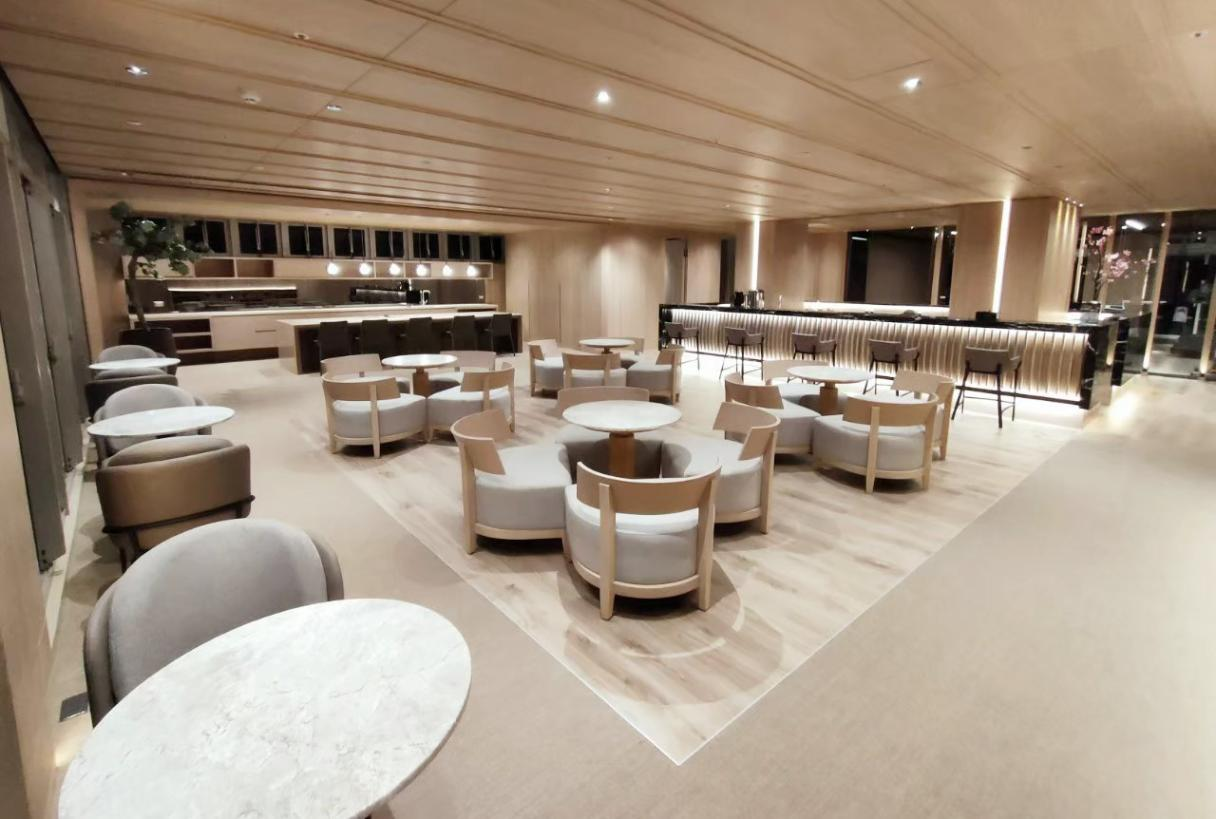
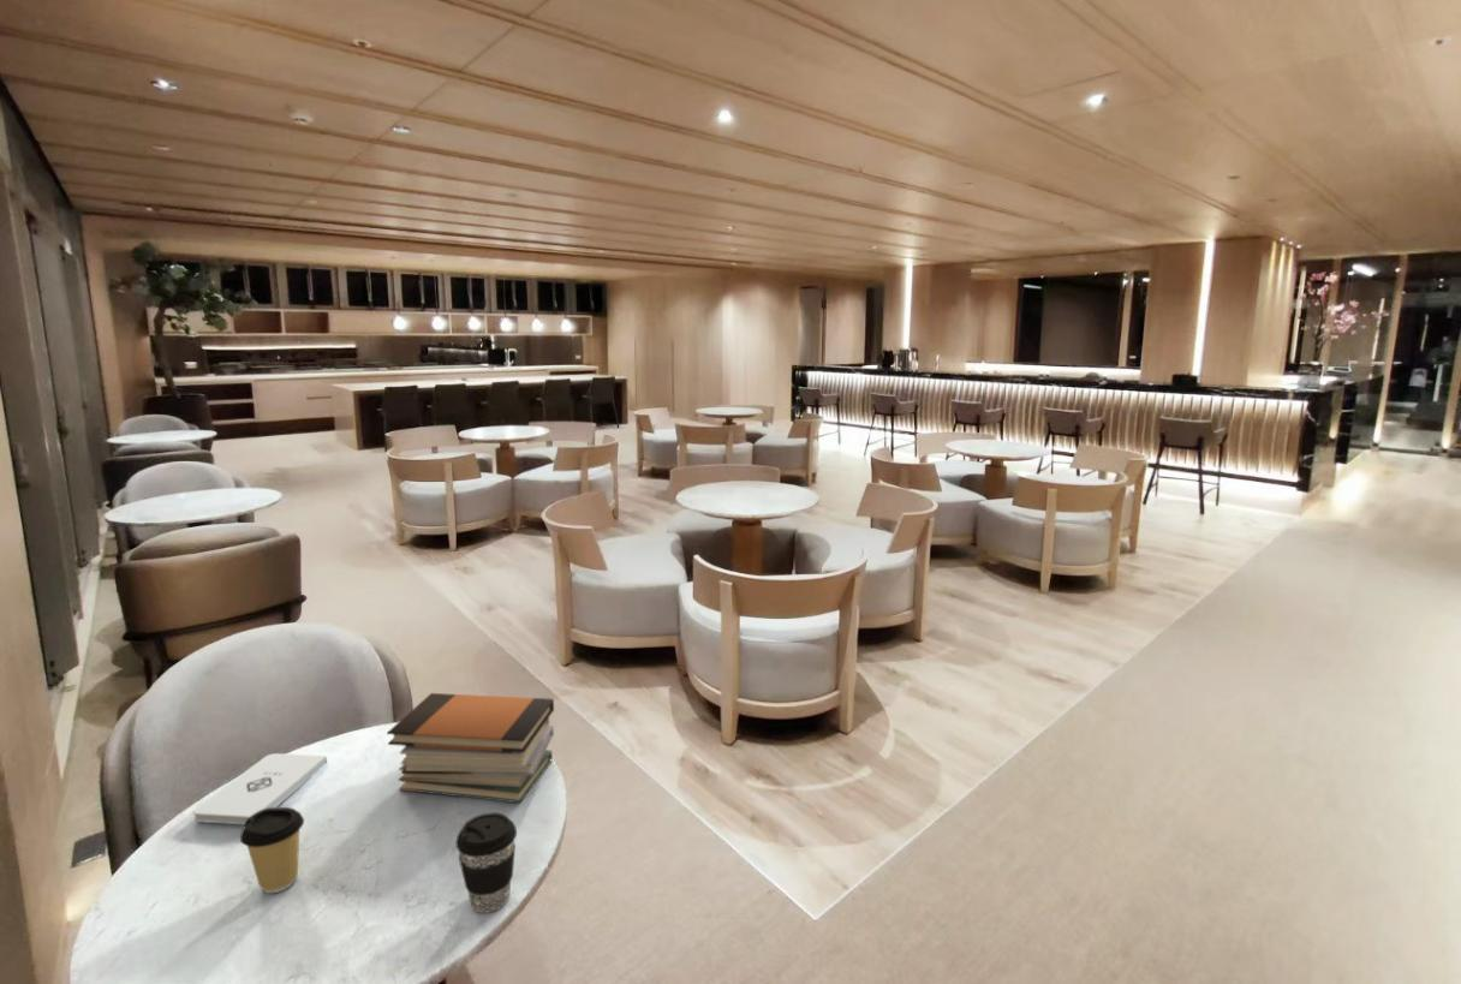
+ notepad (262, 786)
+ coffee cup (488, 863)
+ coffee cup (275, 851)
+ book stack (477, 745)
